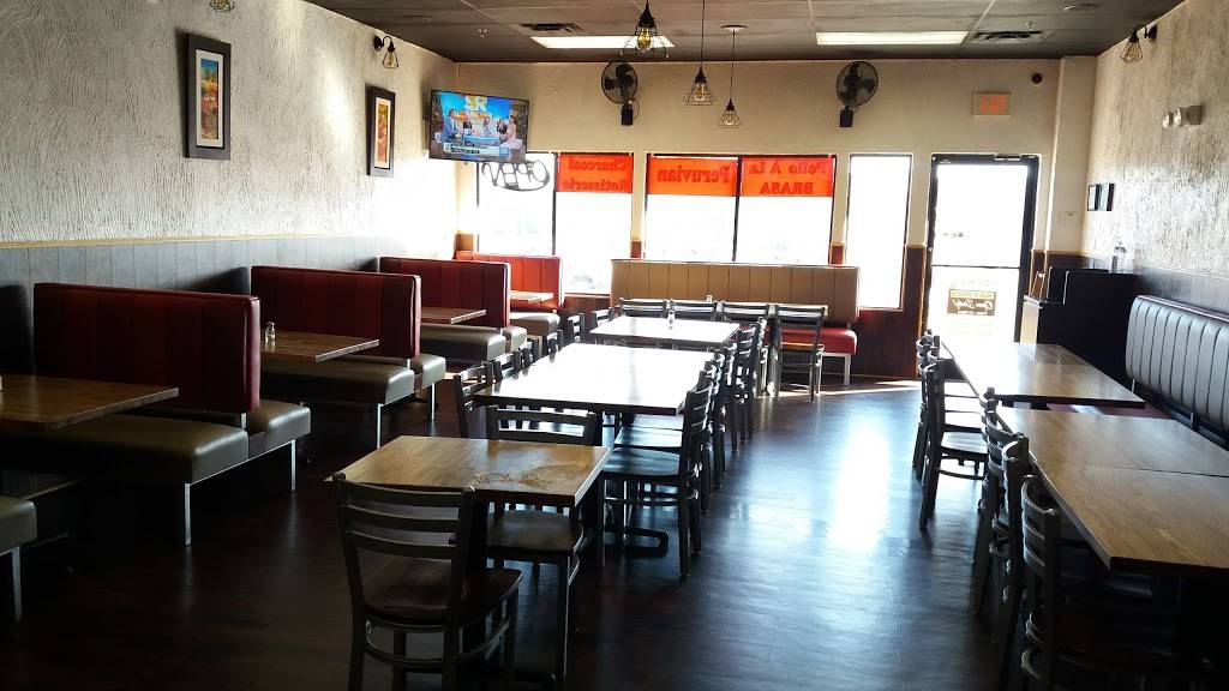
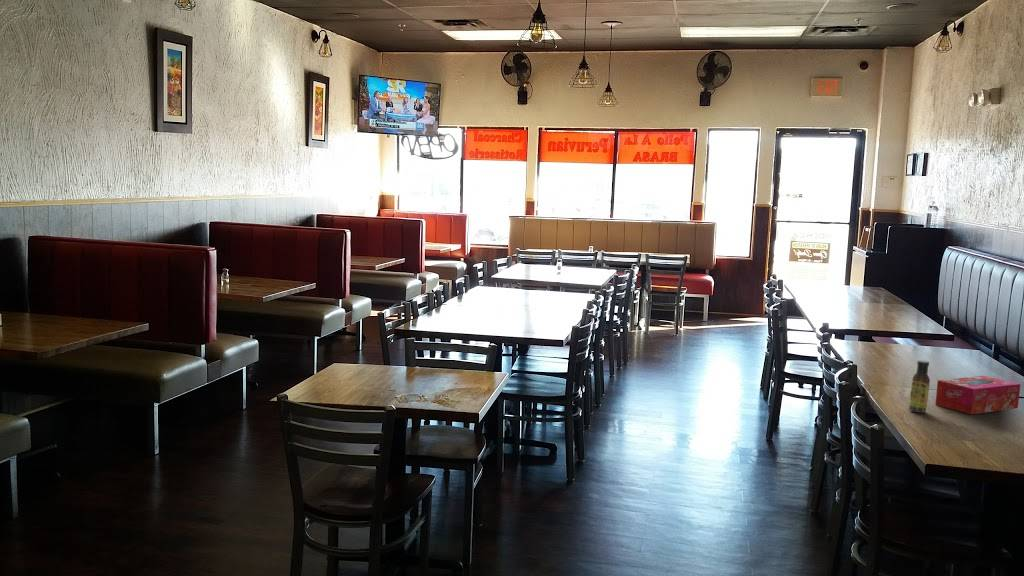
+ tissue box (977, 394)
+ sauce bottle (919, 386)
